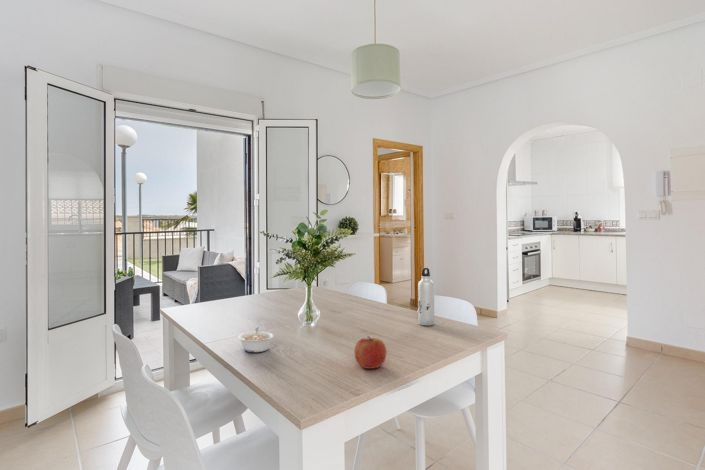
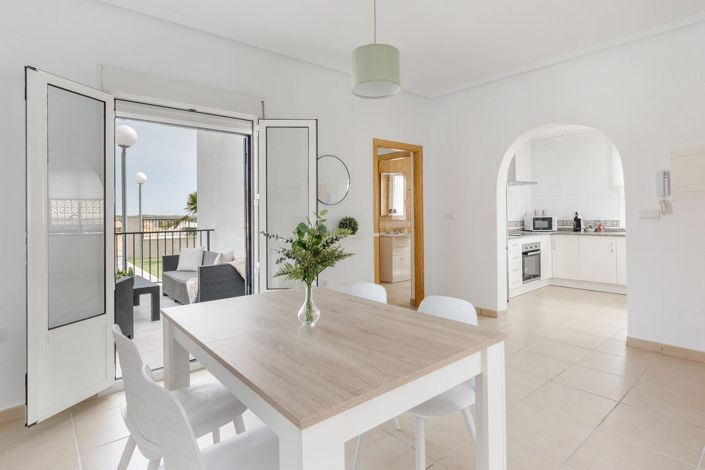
- legume (255, 340)
- water bottle (426, 295)
- fruit (370, 350)
